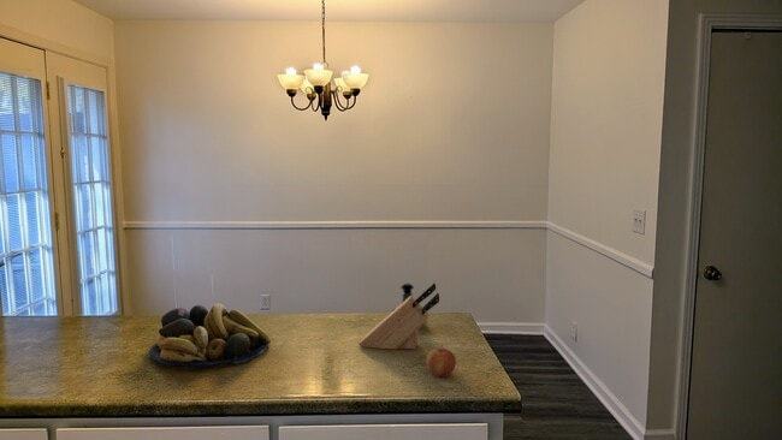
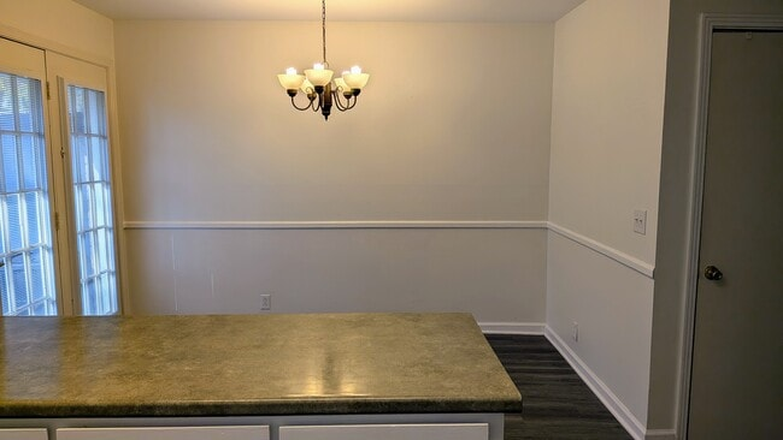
- apple (440, 359)
- fruit bowl (209, 327)
- tequila bottle (404, 299)
- knife block (399, 314)
